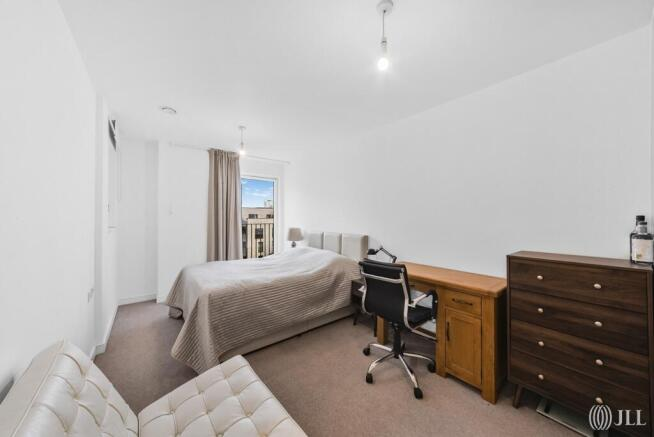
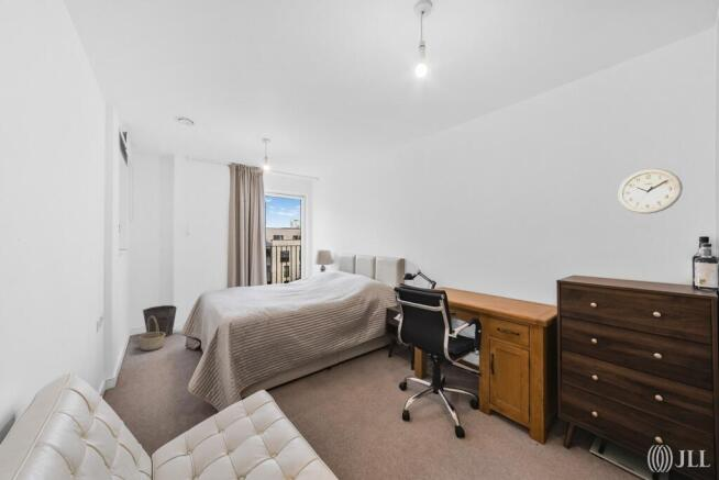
+ waste bin (159, 322)
+ basket (152, 332)
+ wall clock (648, 191)
